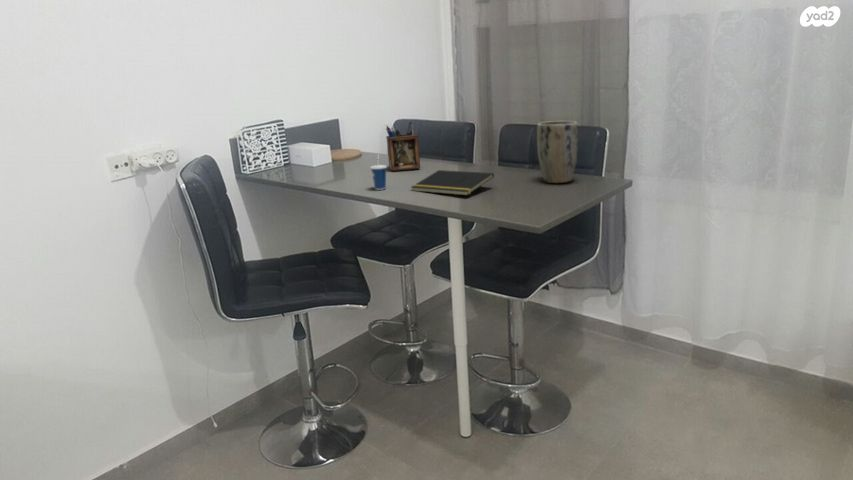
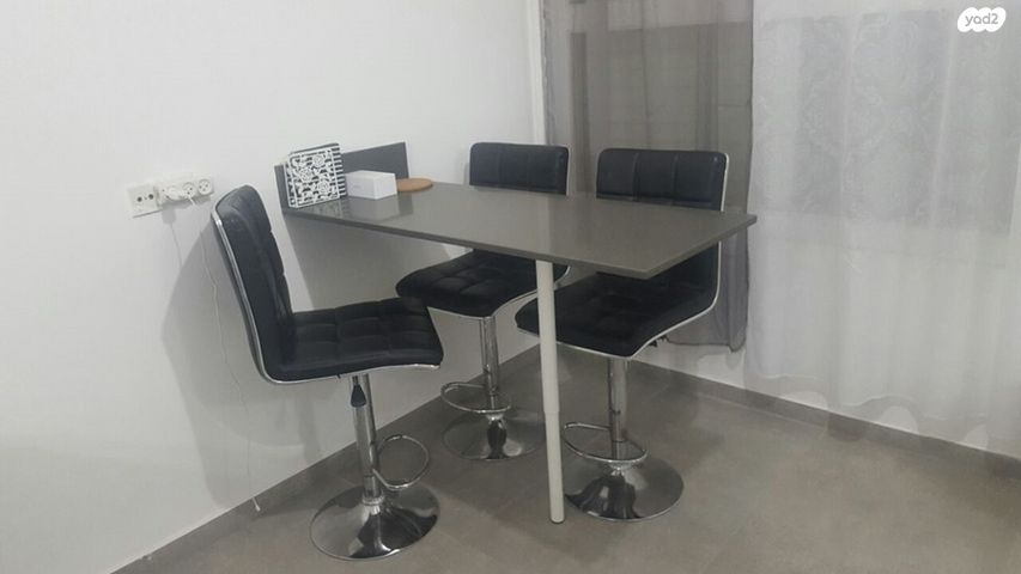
- cup (378, 171)
- plant pot (557, 152)
- notepad (452, 182)
- desk organizer (402, 145)
